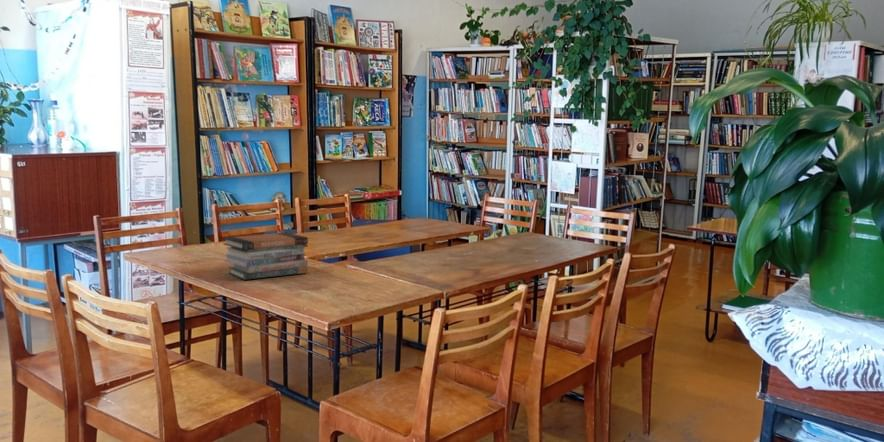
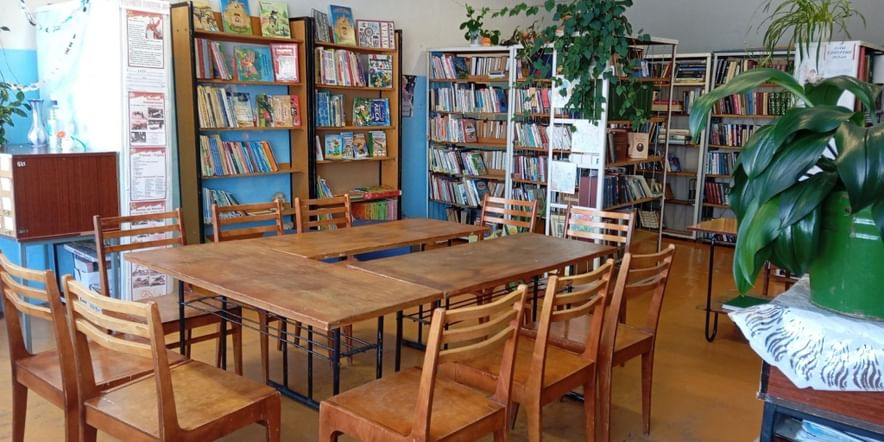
- book stack (266, 255)
